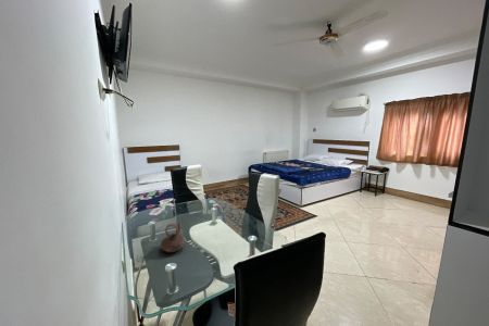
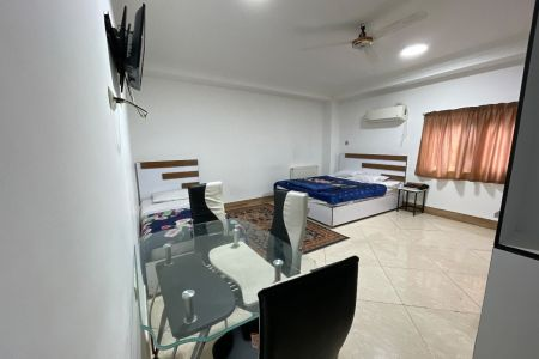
- teapot (173, 234)
